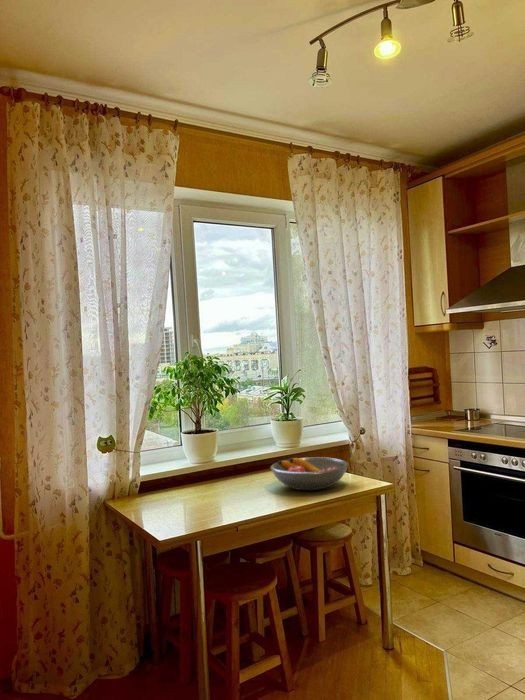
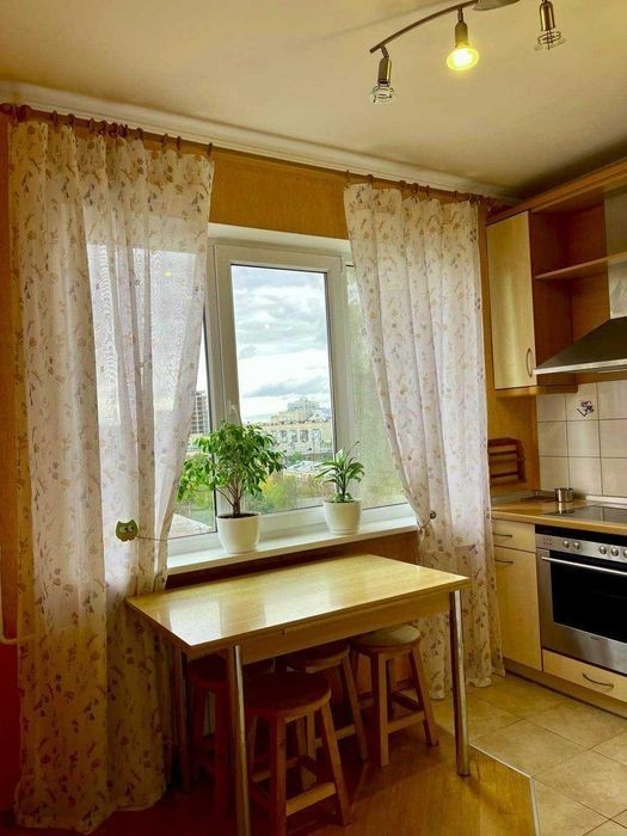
- fruit bowl (309, 472)
